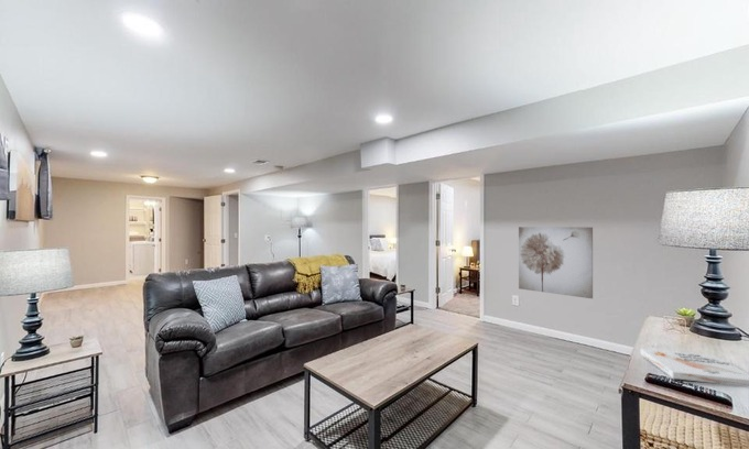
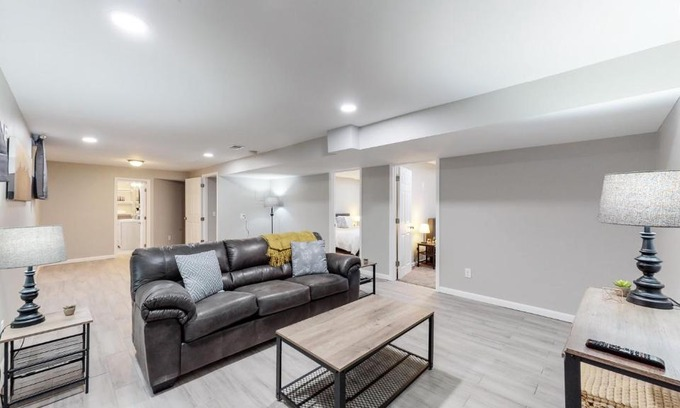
- book (694, 365)
- wall art (553, 260)
